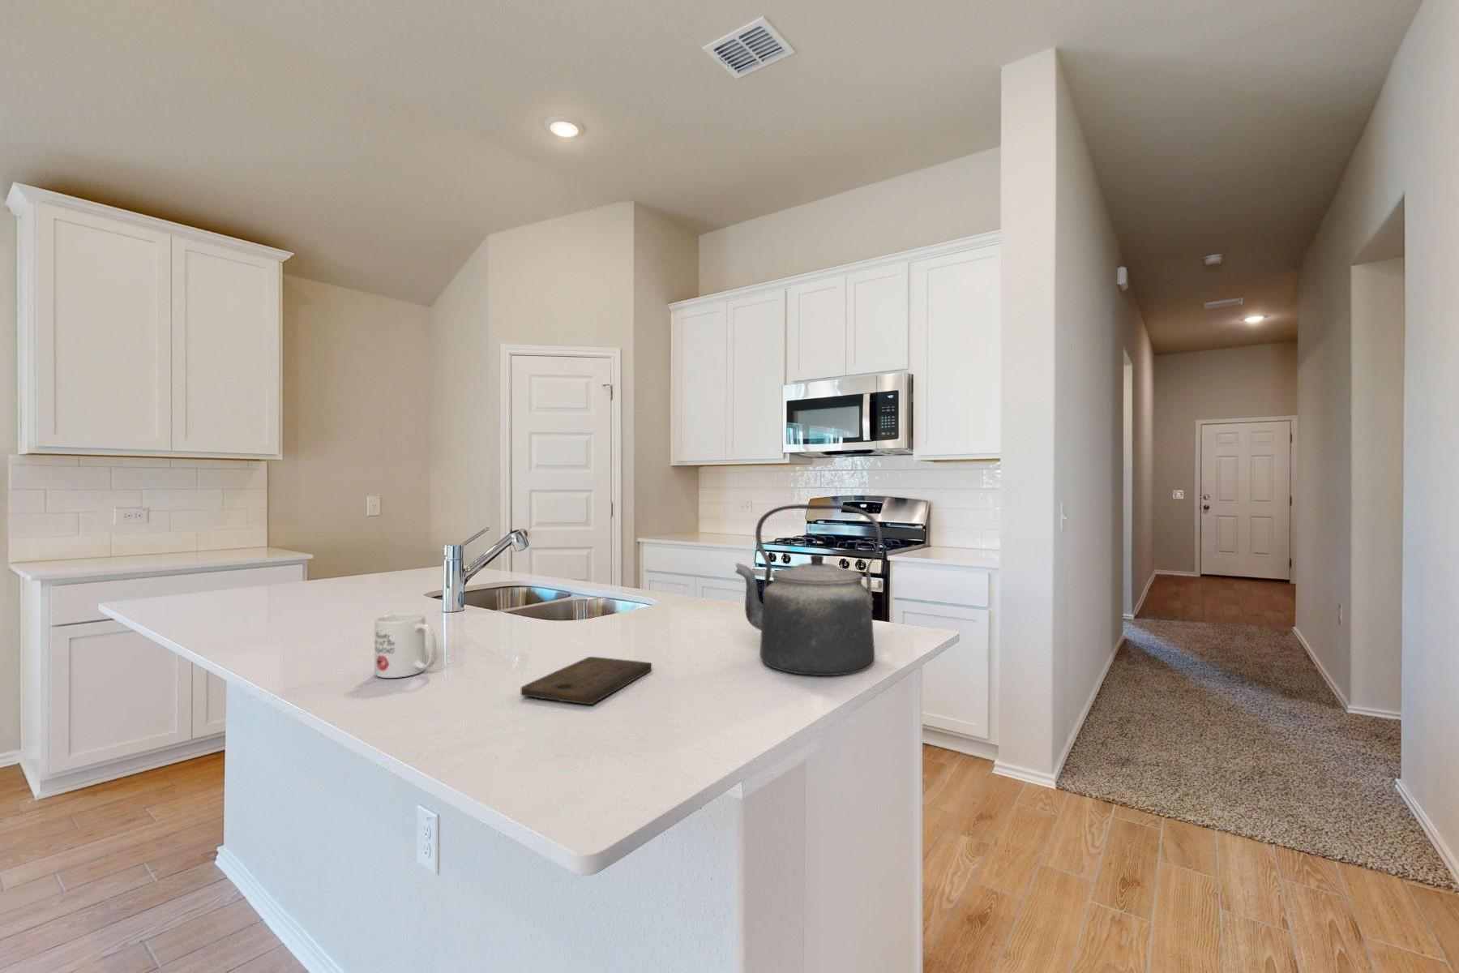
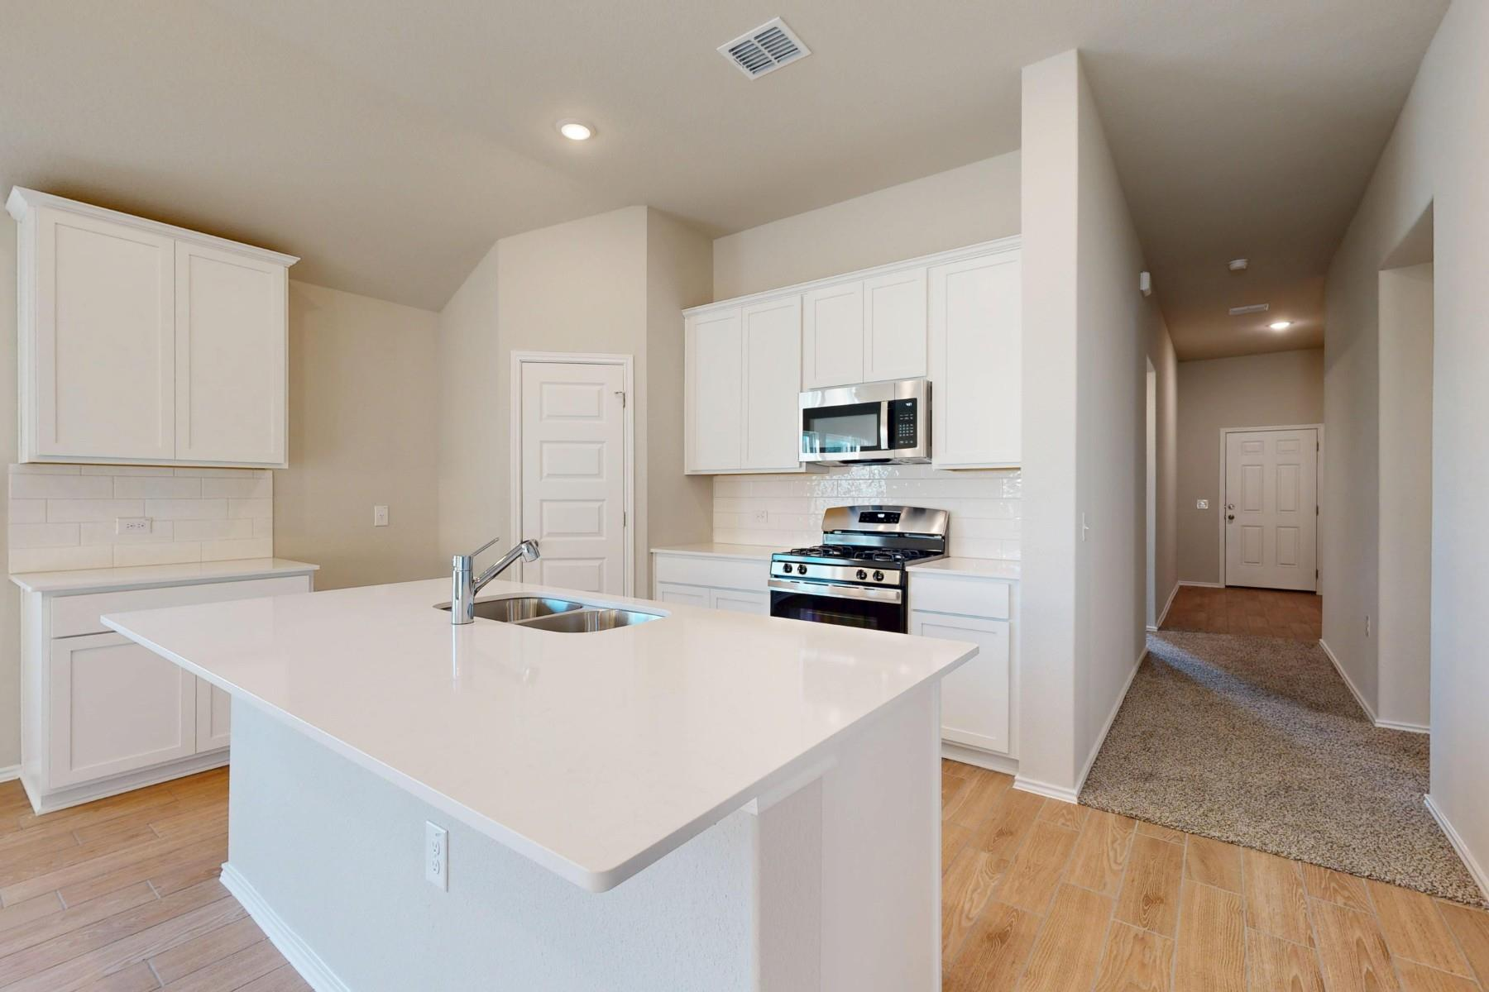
- mug (408, 645)
- kettle (804, 582)
- cutting board (591, 678)
